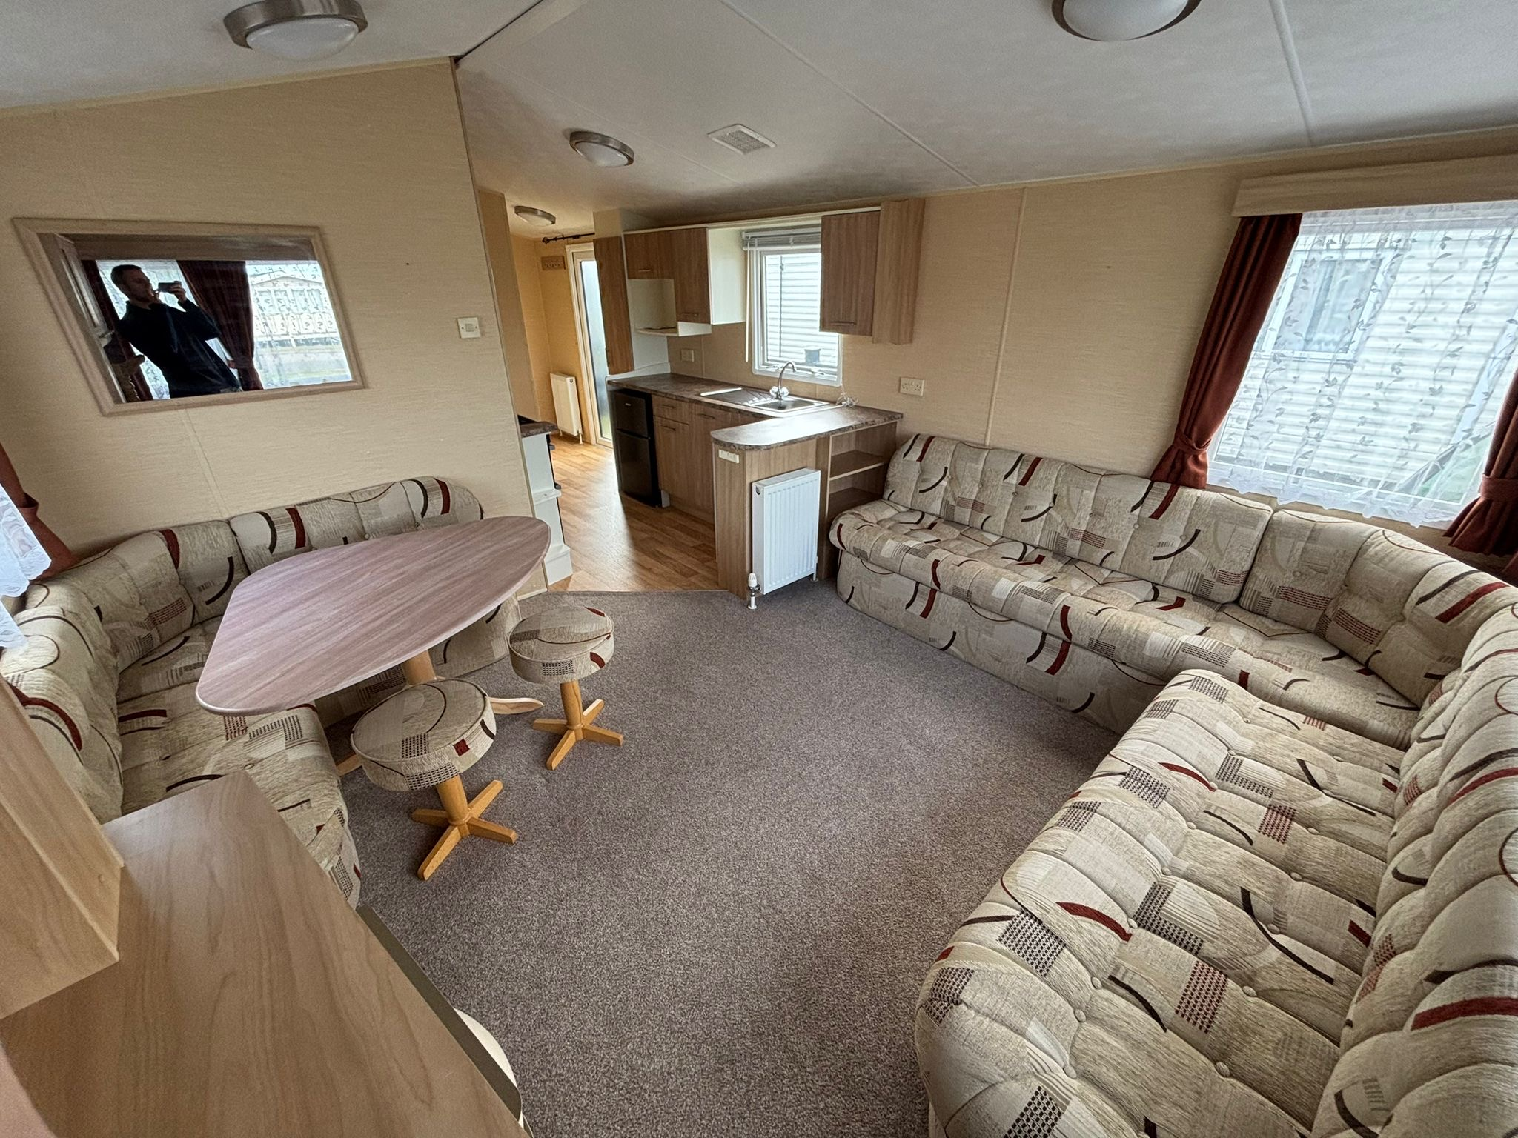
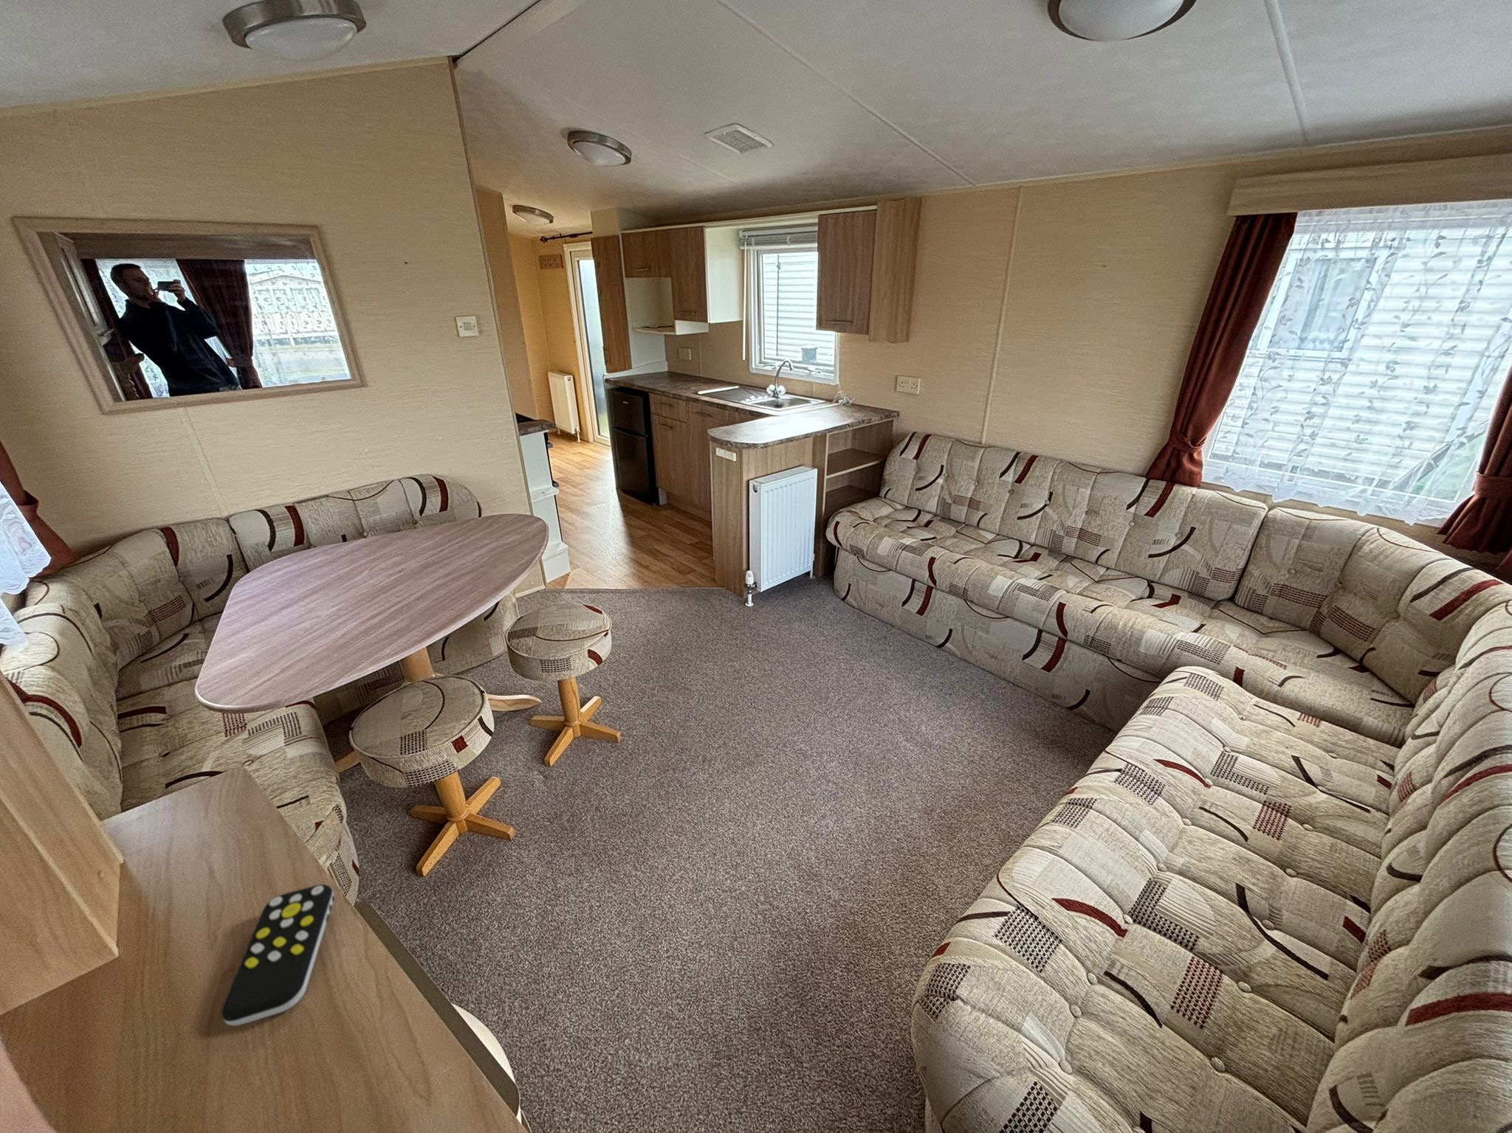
+ remote control (283, 947)
